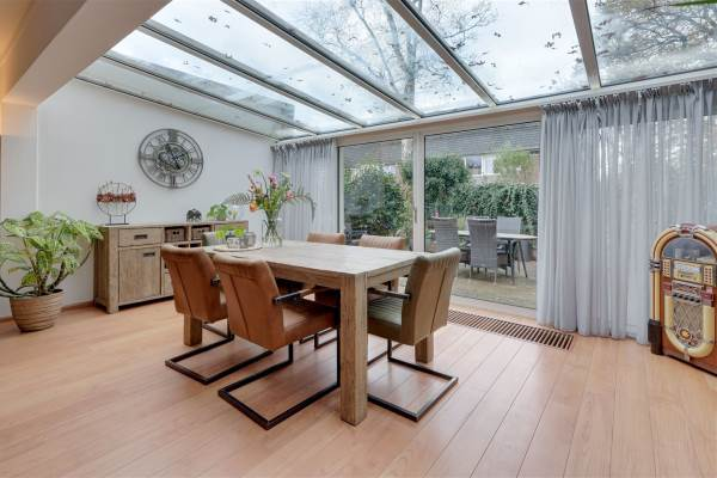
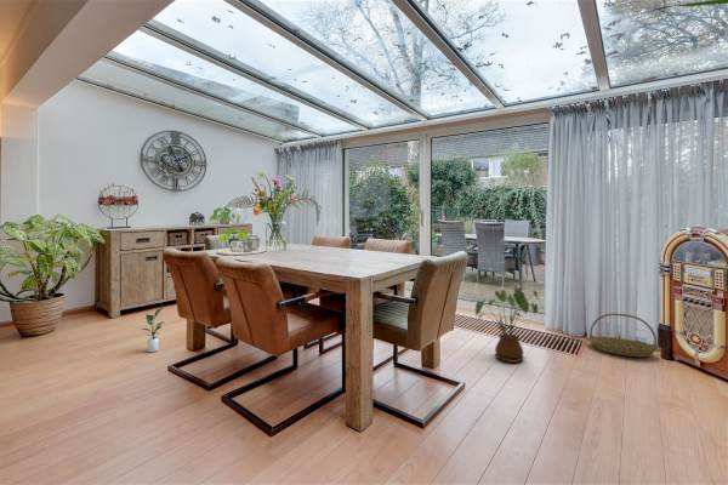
+ basket (621, 338)
+ potted plant (152, 329)
+ house plant (507, 324)
